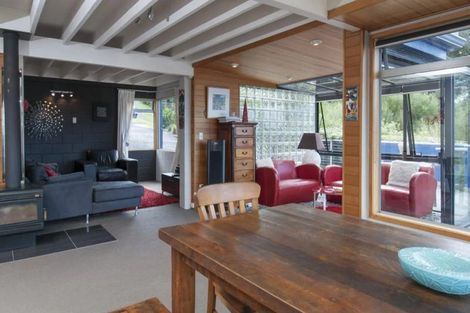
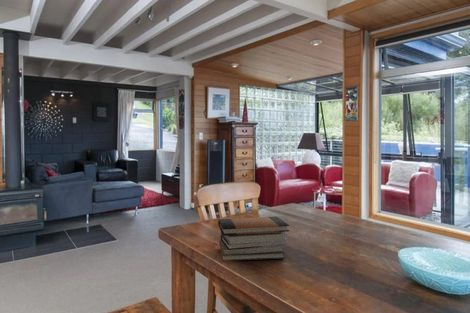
+ book stack (252, 237)
